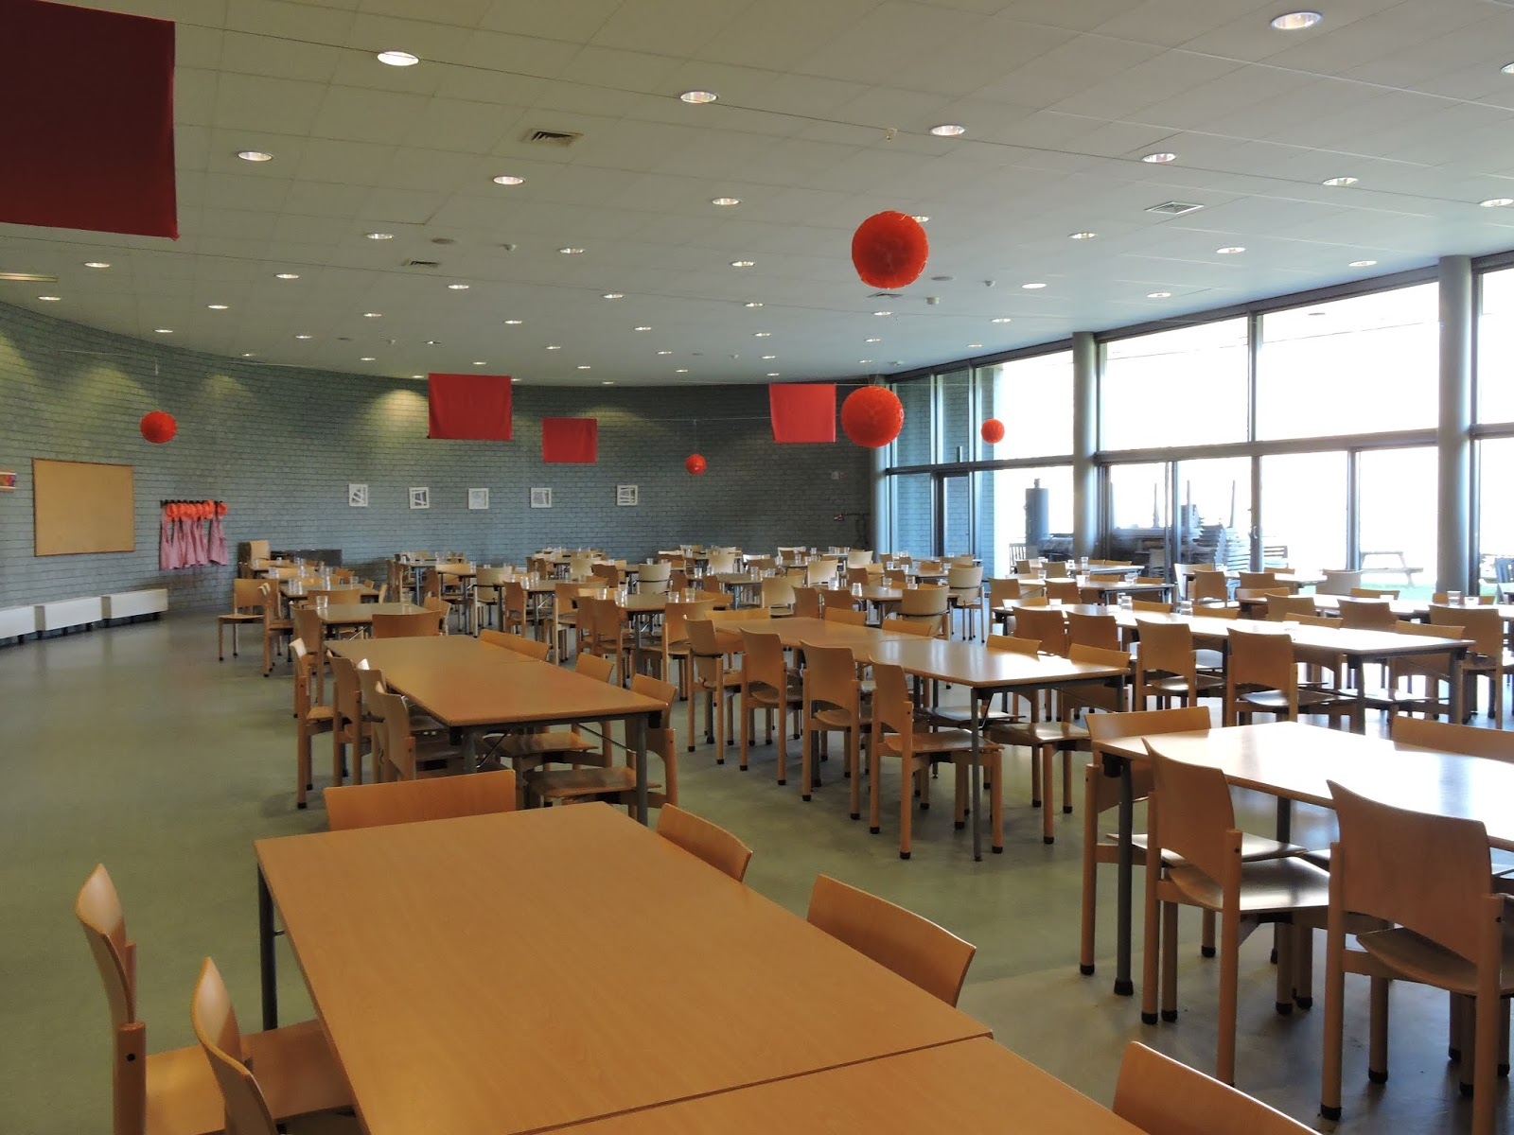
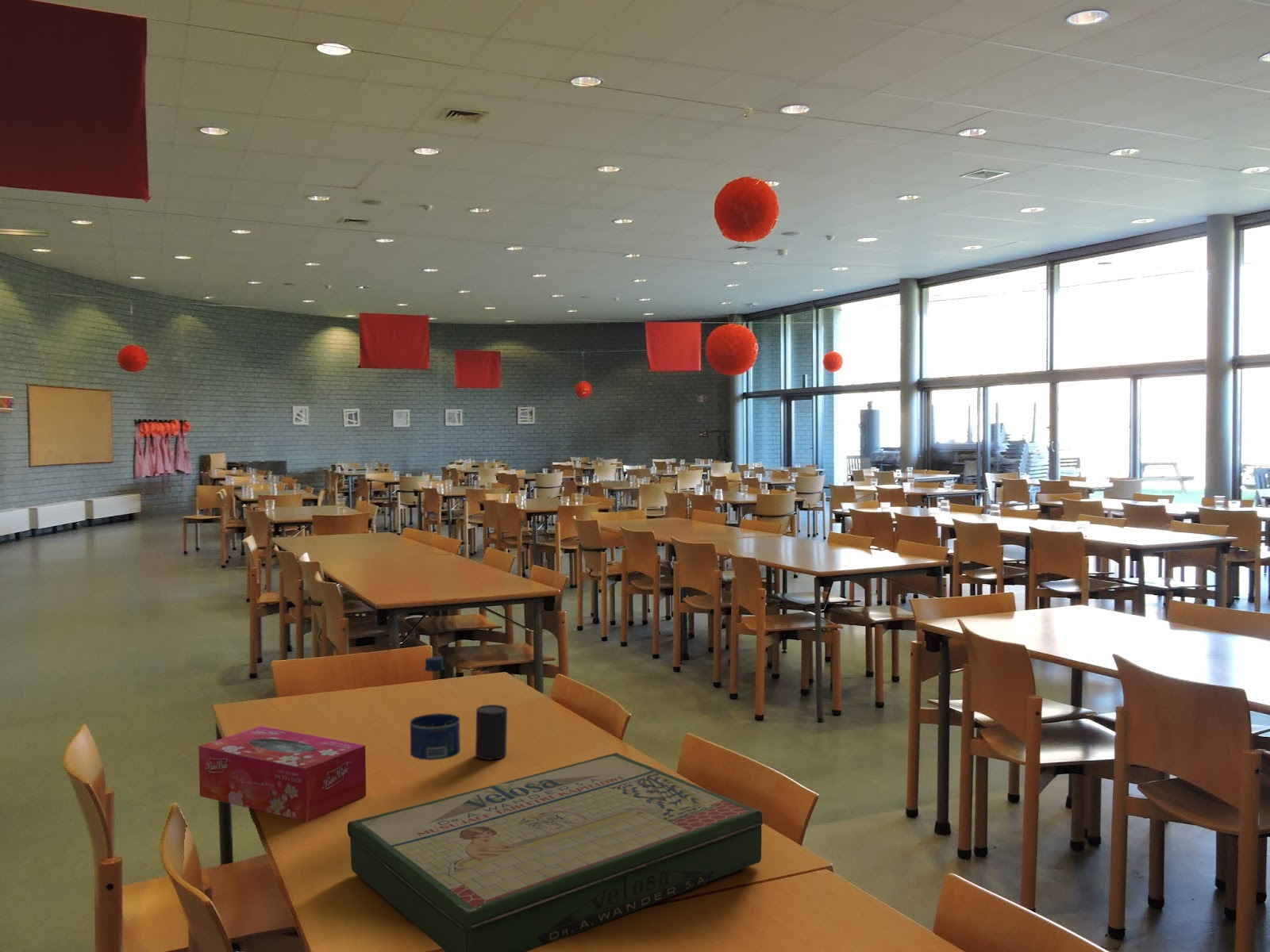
+ cup (491, 731)
+ water bottle (435, 731)
+ tissue box (282, 770)
+ board game (558, 841)
